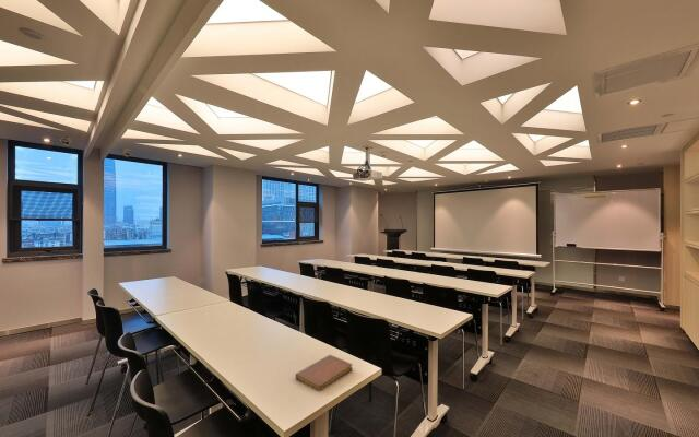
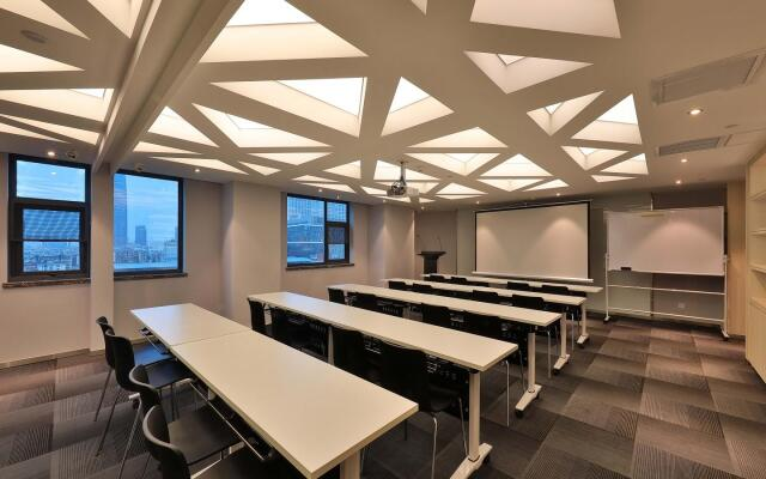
- notebook (324, 370)
